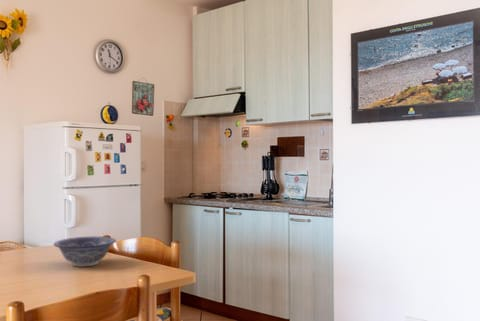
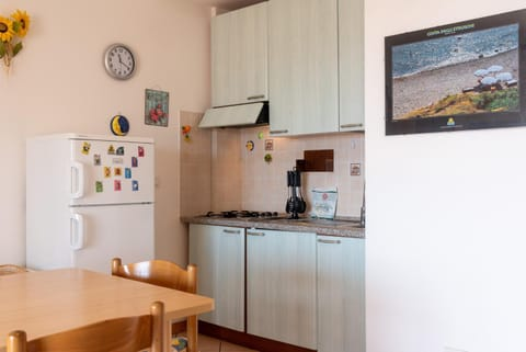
- decorative bowl (85, 252)
